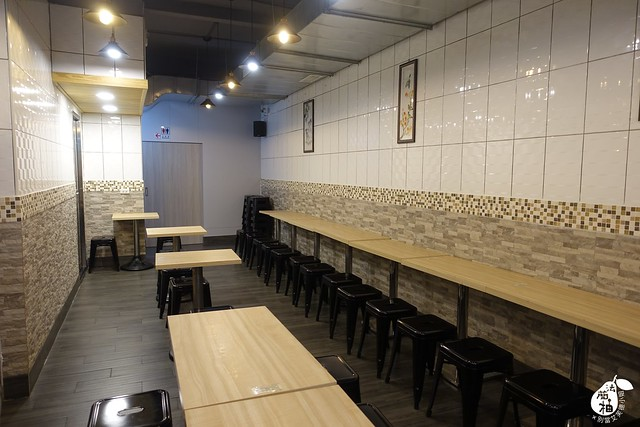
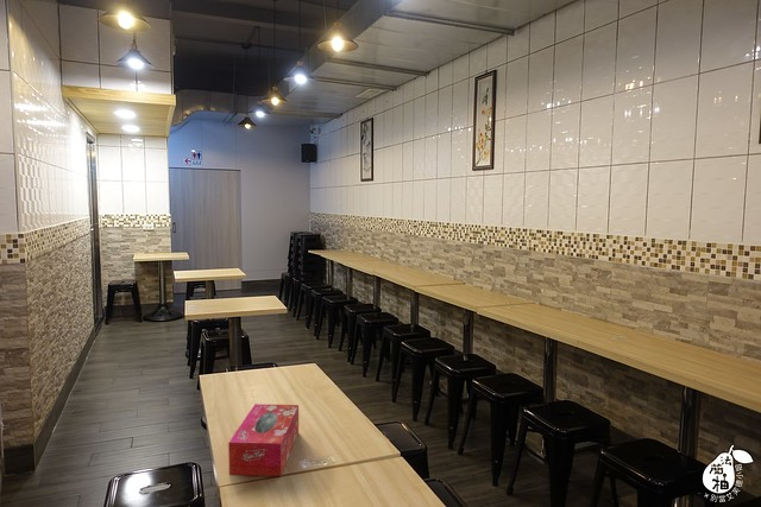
+ tissue box (266, 437)
